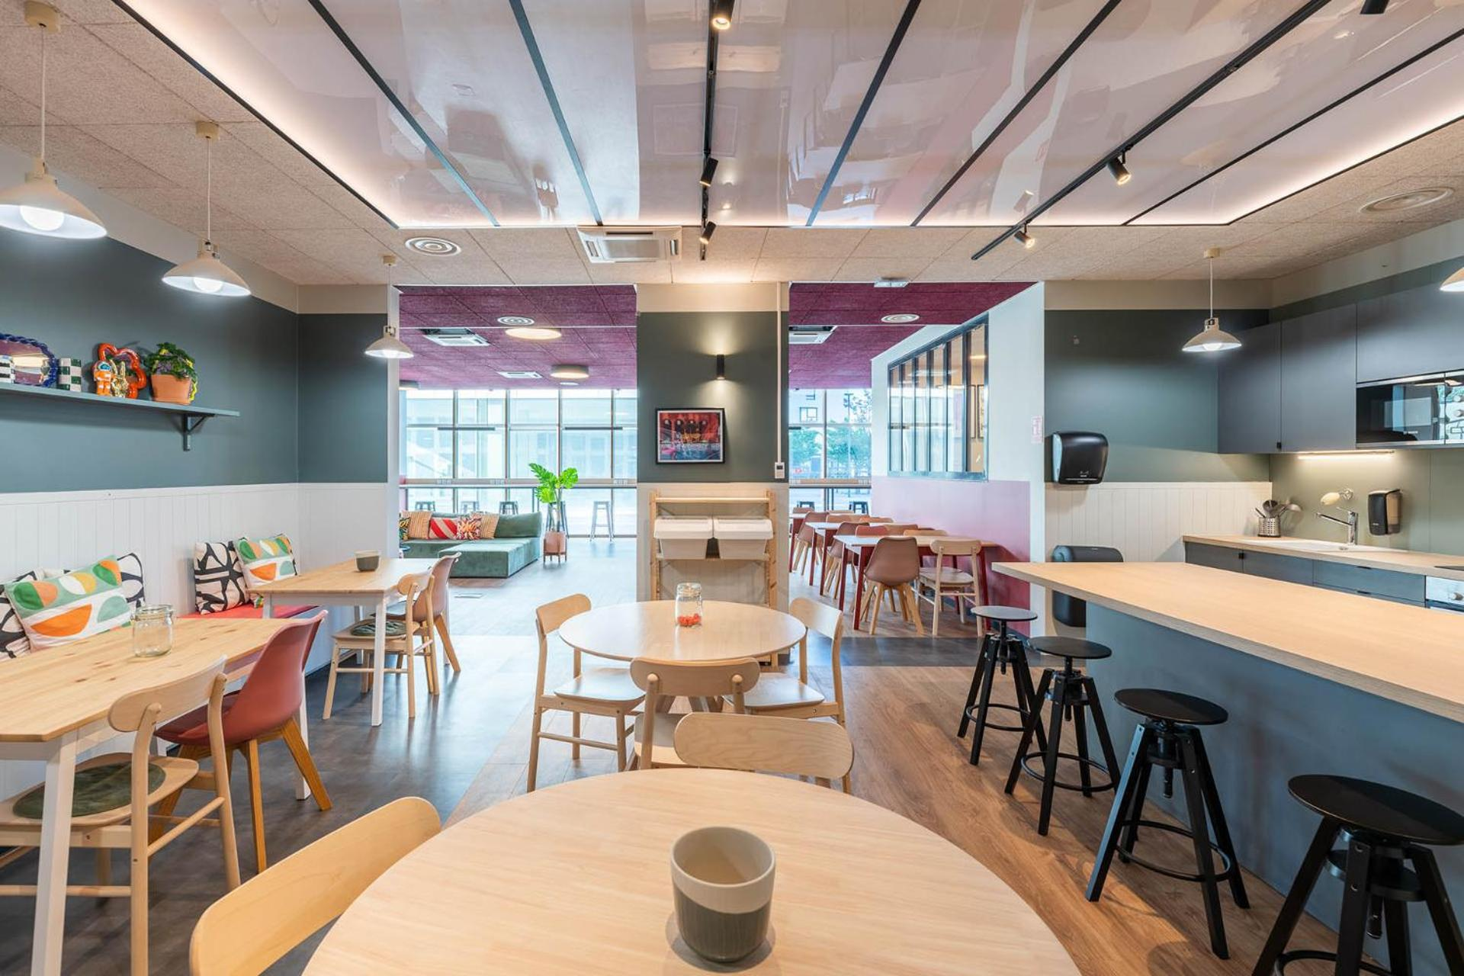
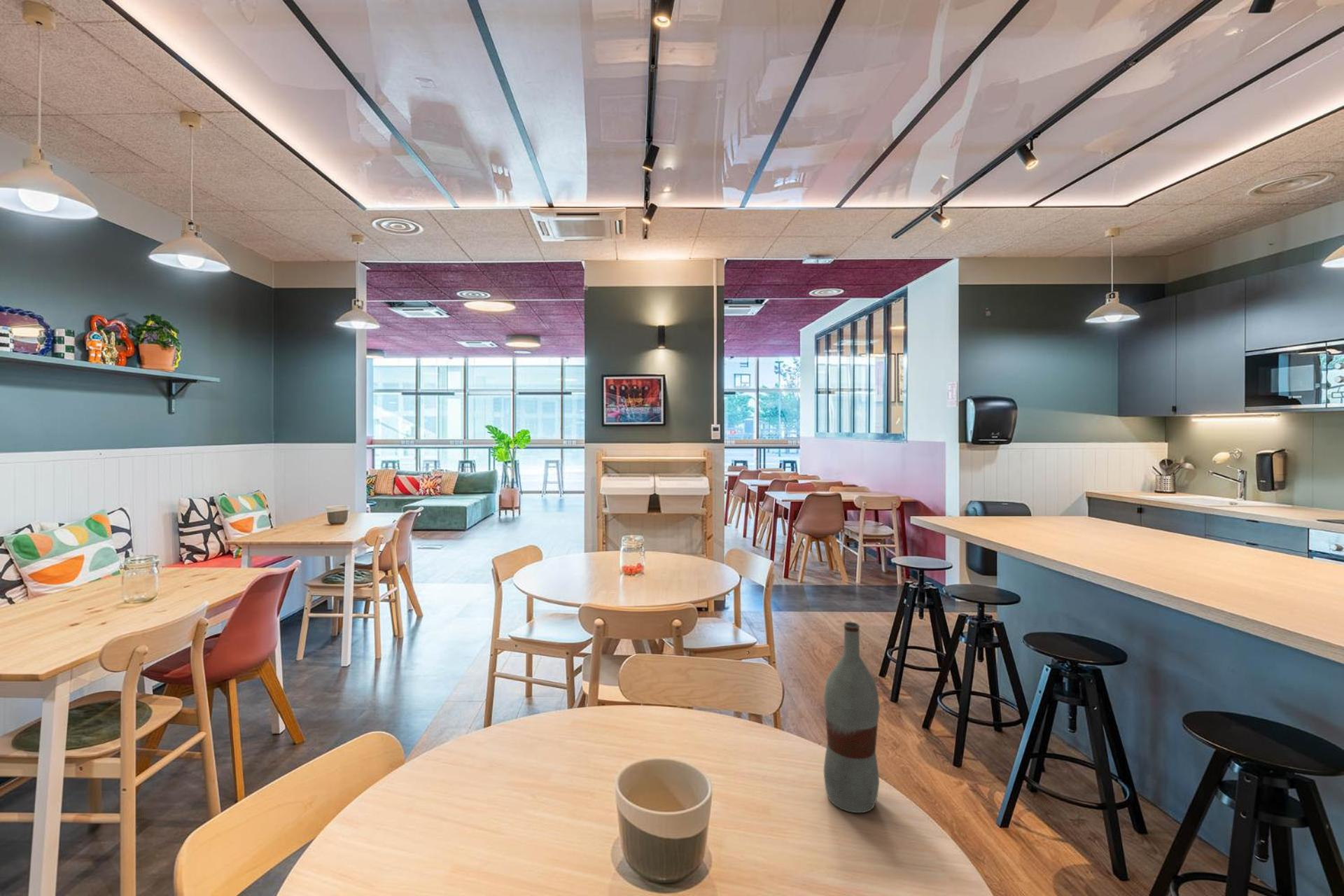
+ bottle (851, 710)
